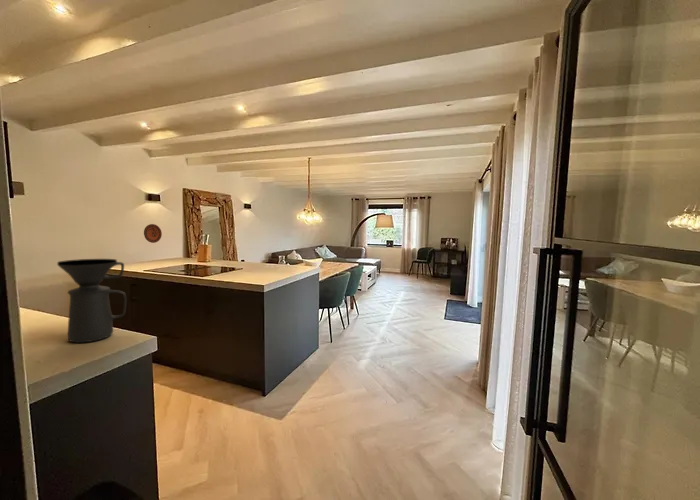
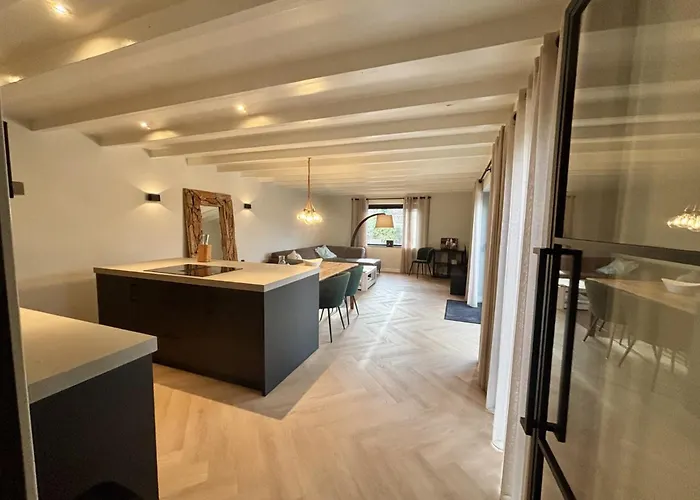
- coffee maker (90, 299)
- decorative plate (152, 233)
